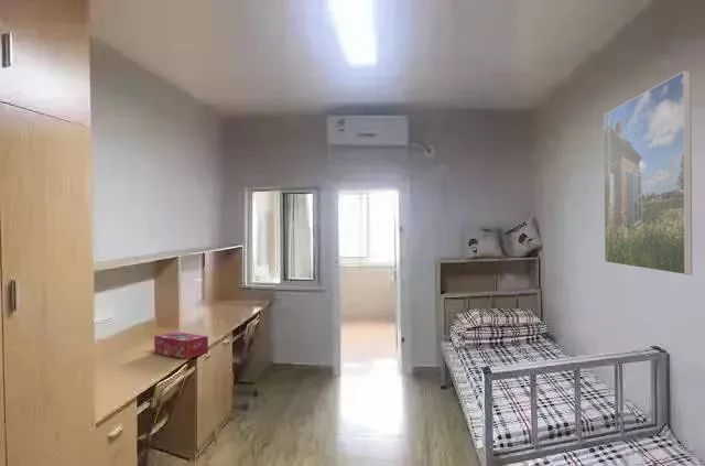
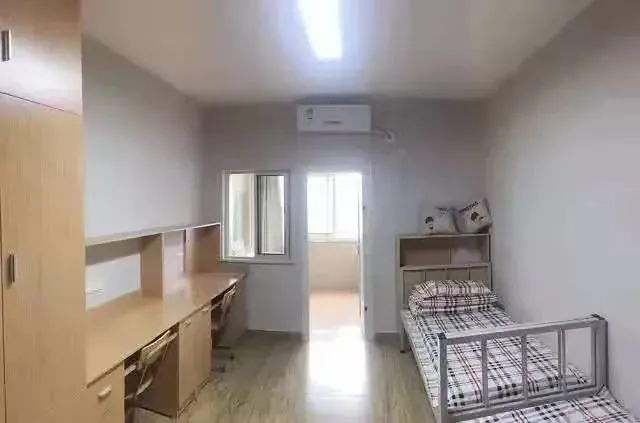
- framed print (640, 182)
- tissue box (181, 344)
